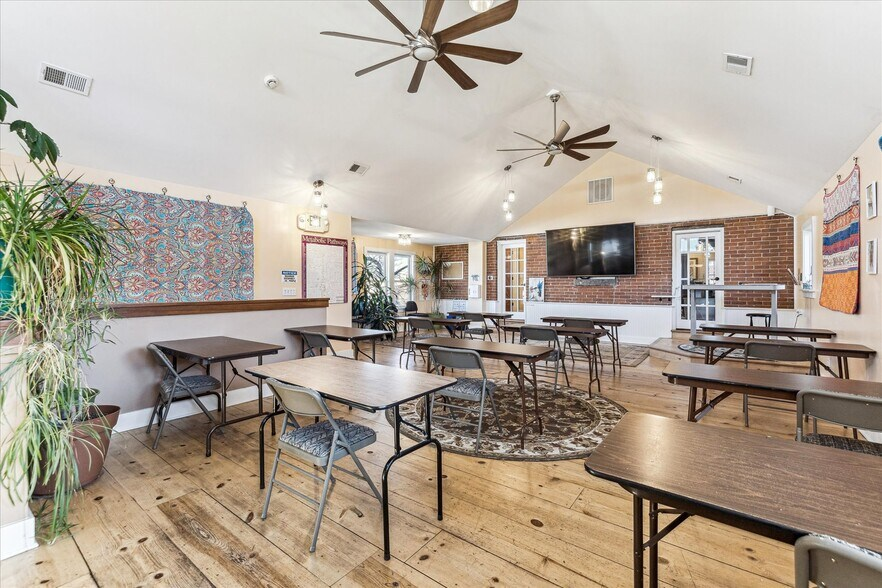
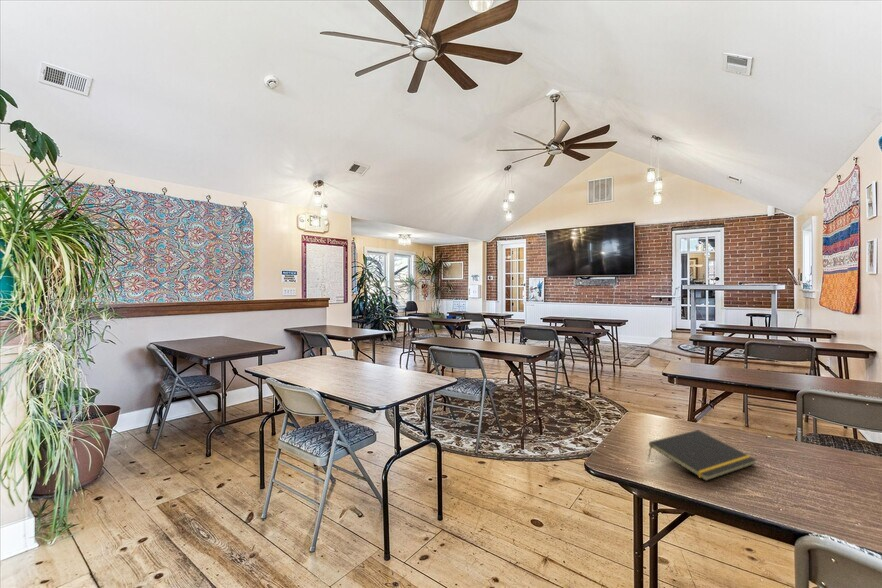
+ notepad (701, 452)
